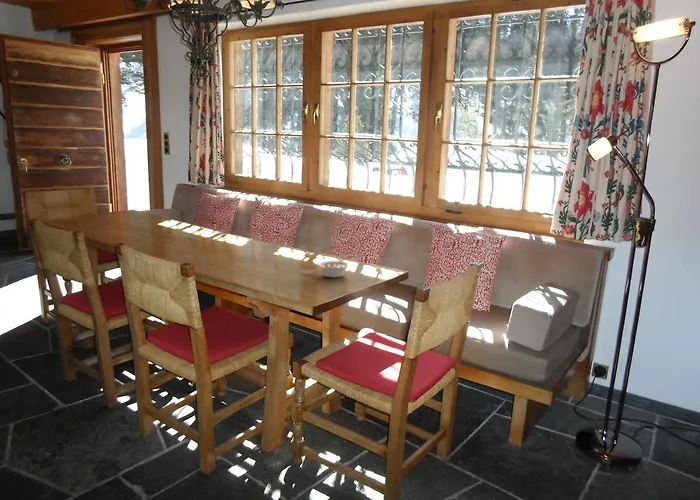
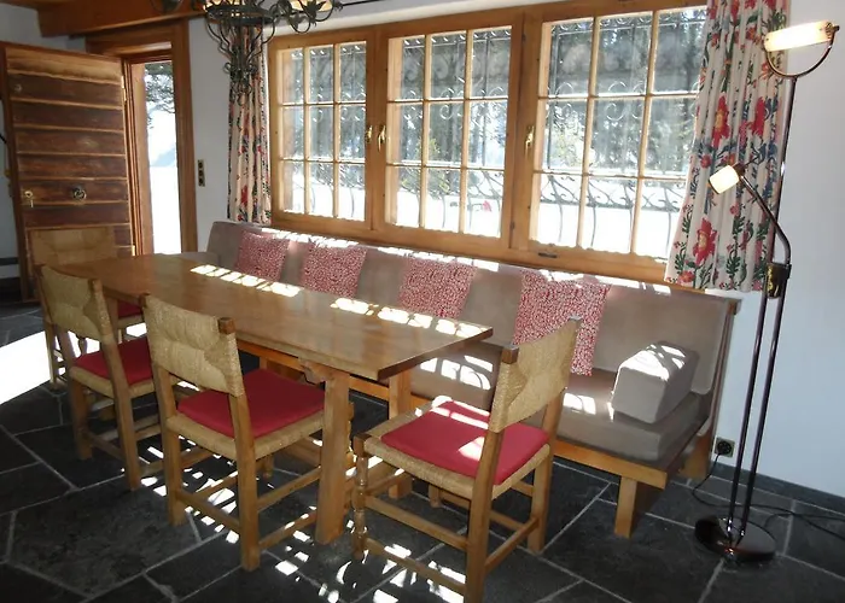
- legume (334, 268)
